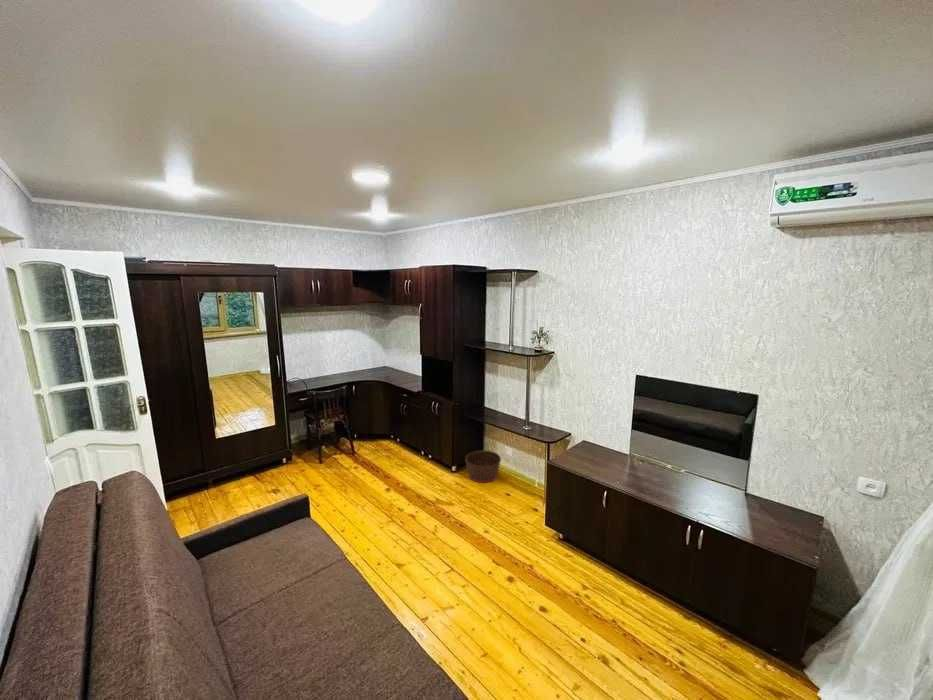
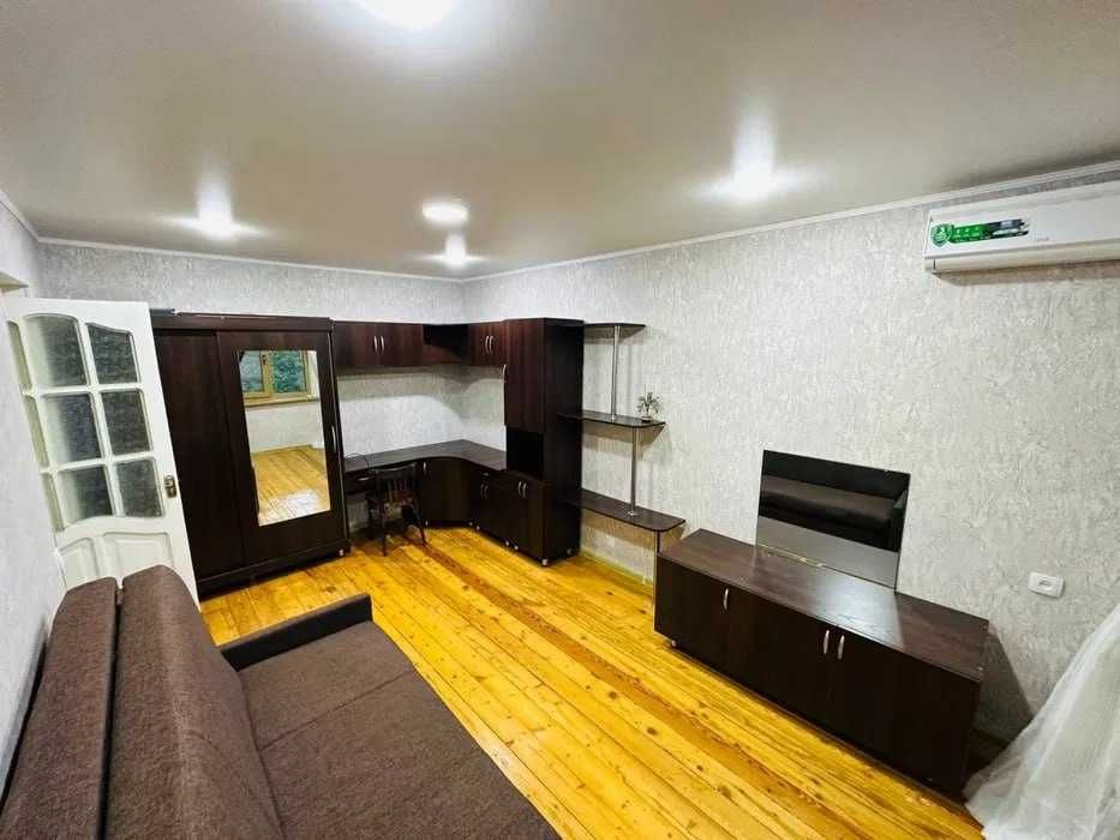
- basket (482, 466)
